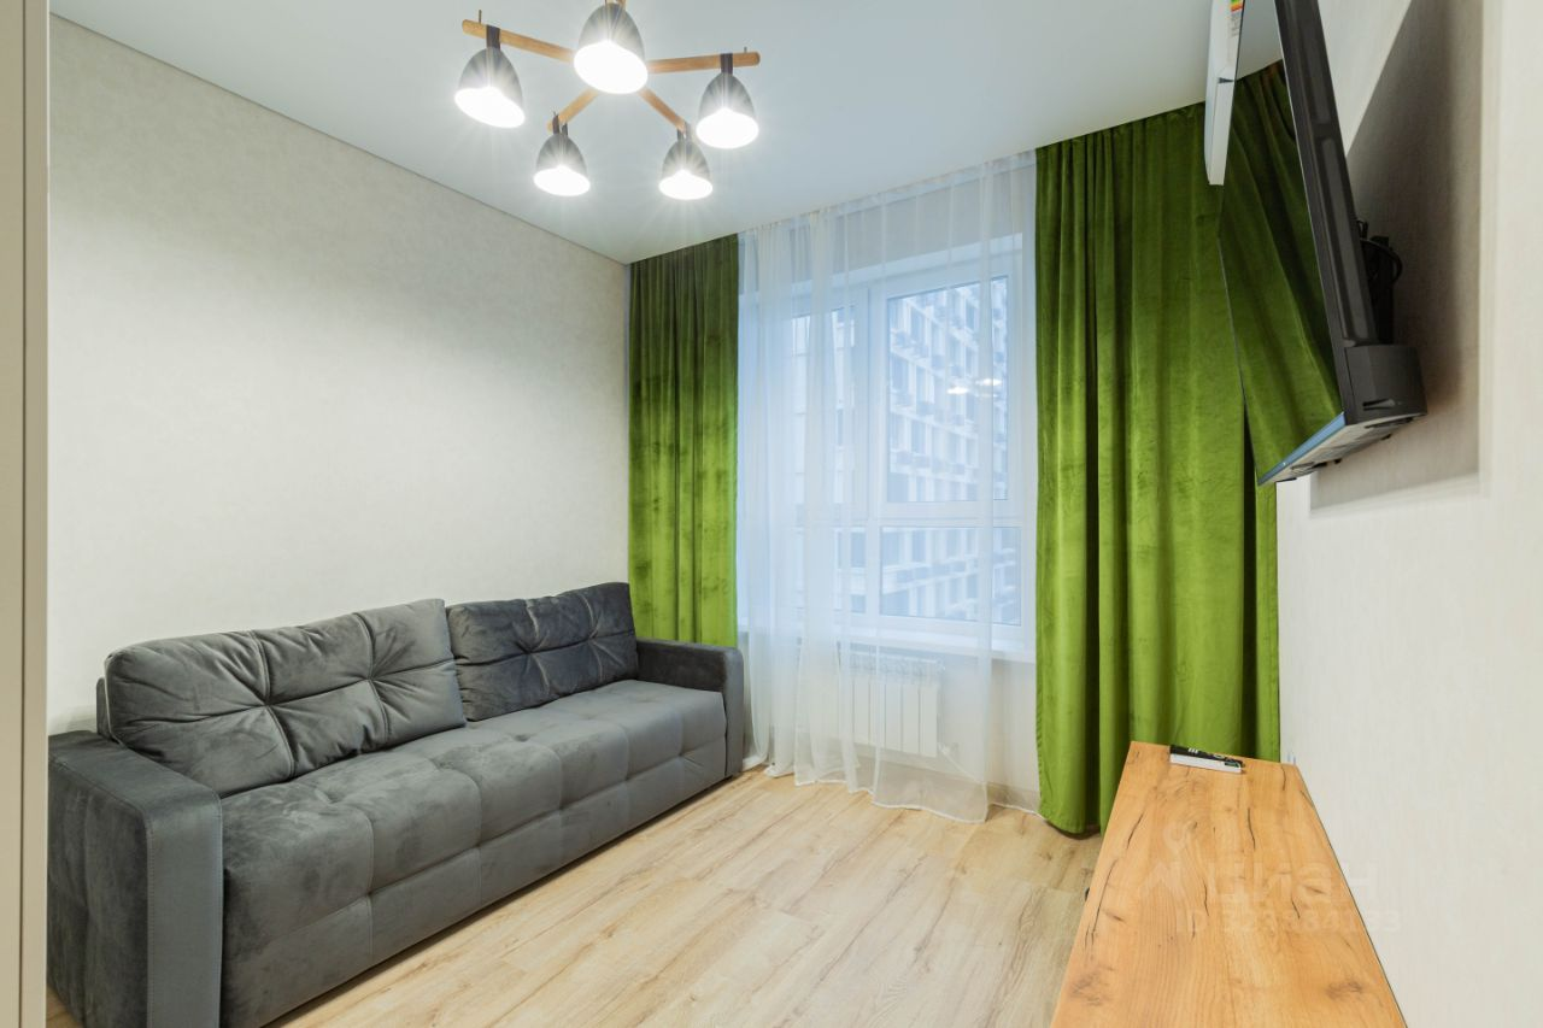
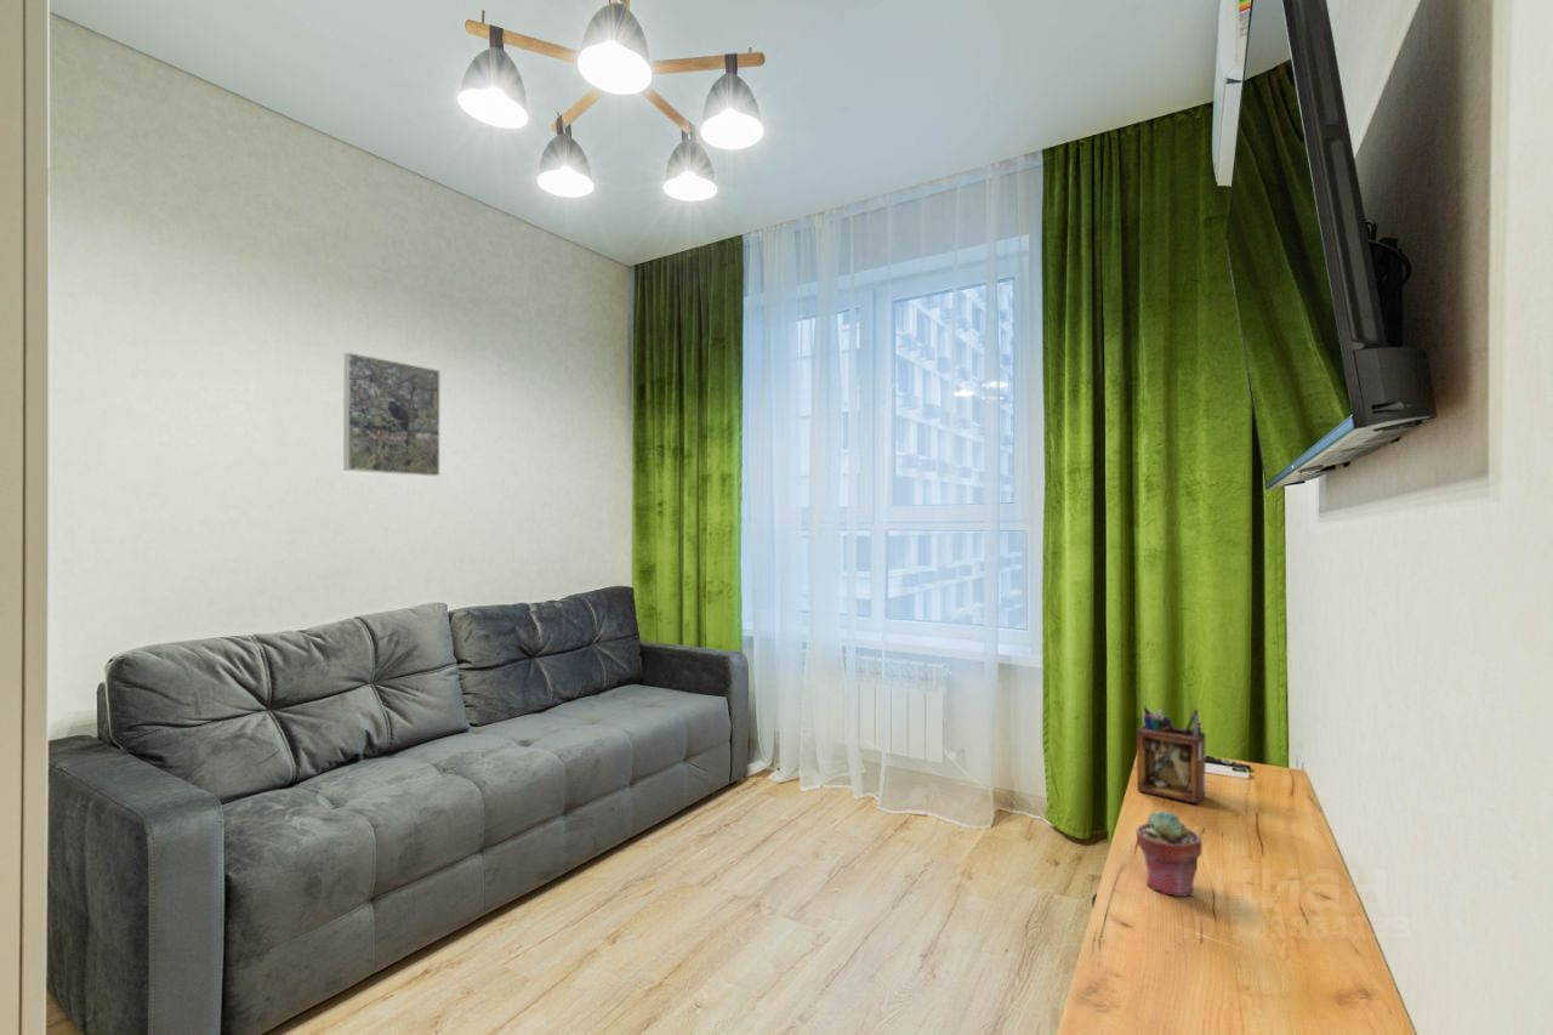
+ potted succulent (1168, 848)
+ desk organizer (1171, 750)
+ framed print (393, 417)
